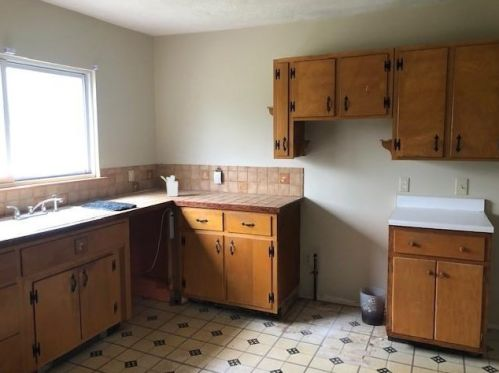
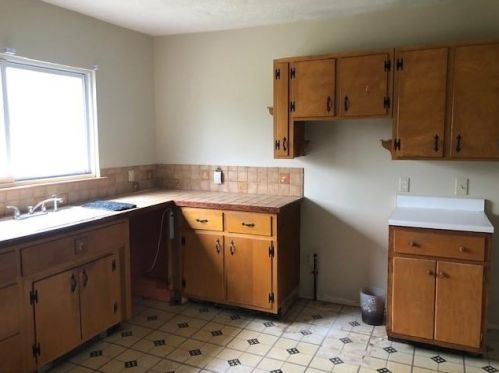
- utensil holder (169, 185)
